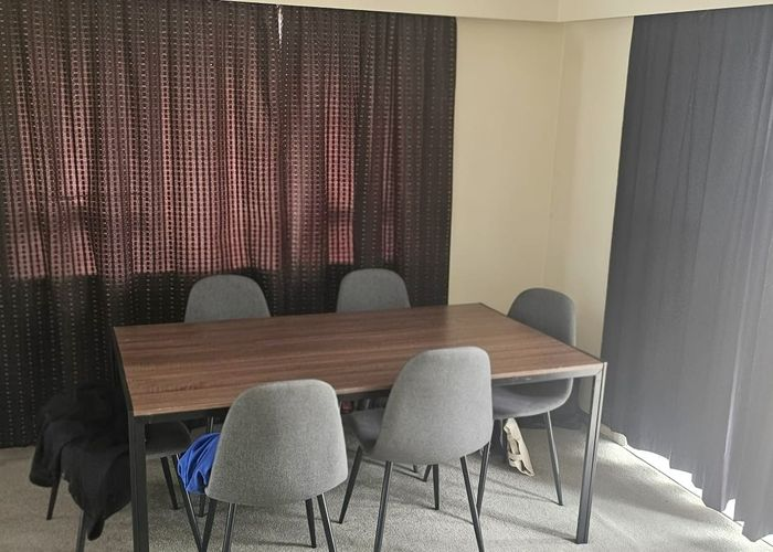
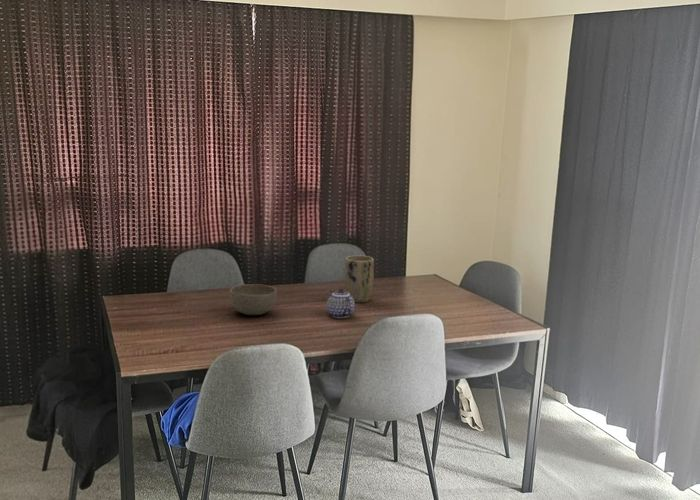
+ teapot (340, 302)
+ plant pot (359, 279)
+ bowl (253, 300)
